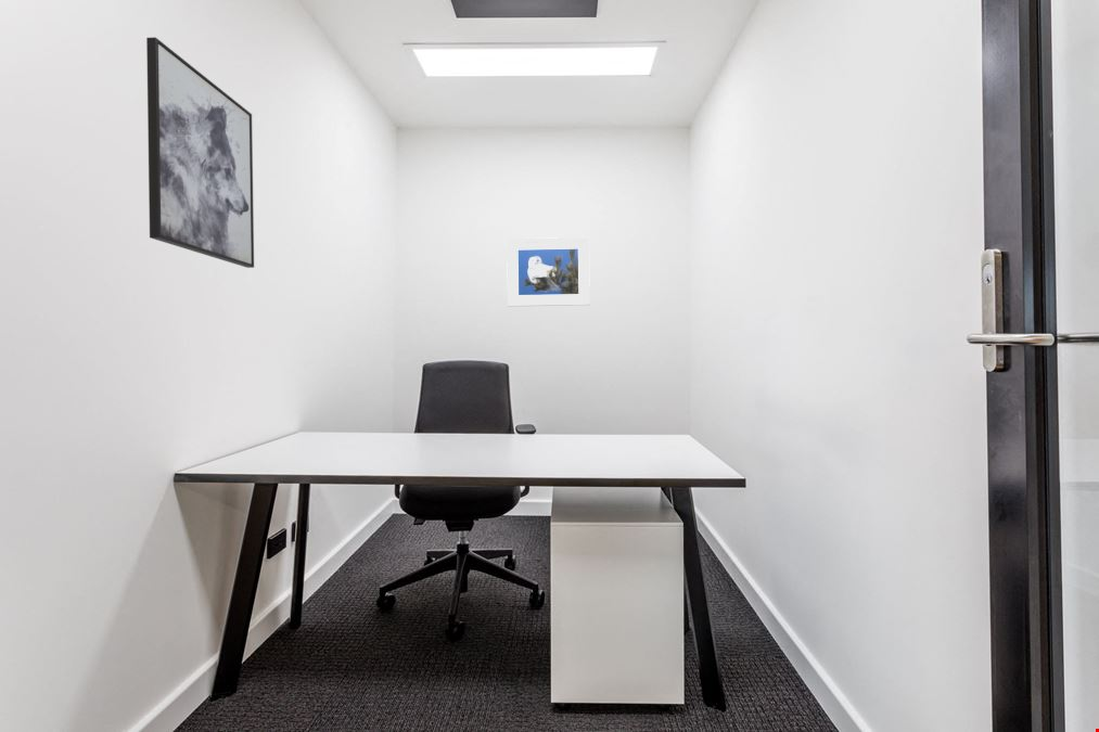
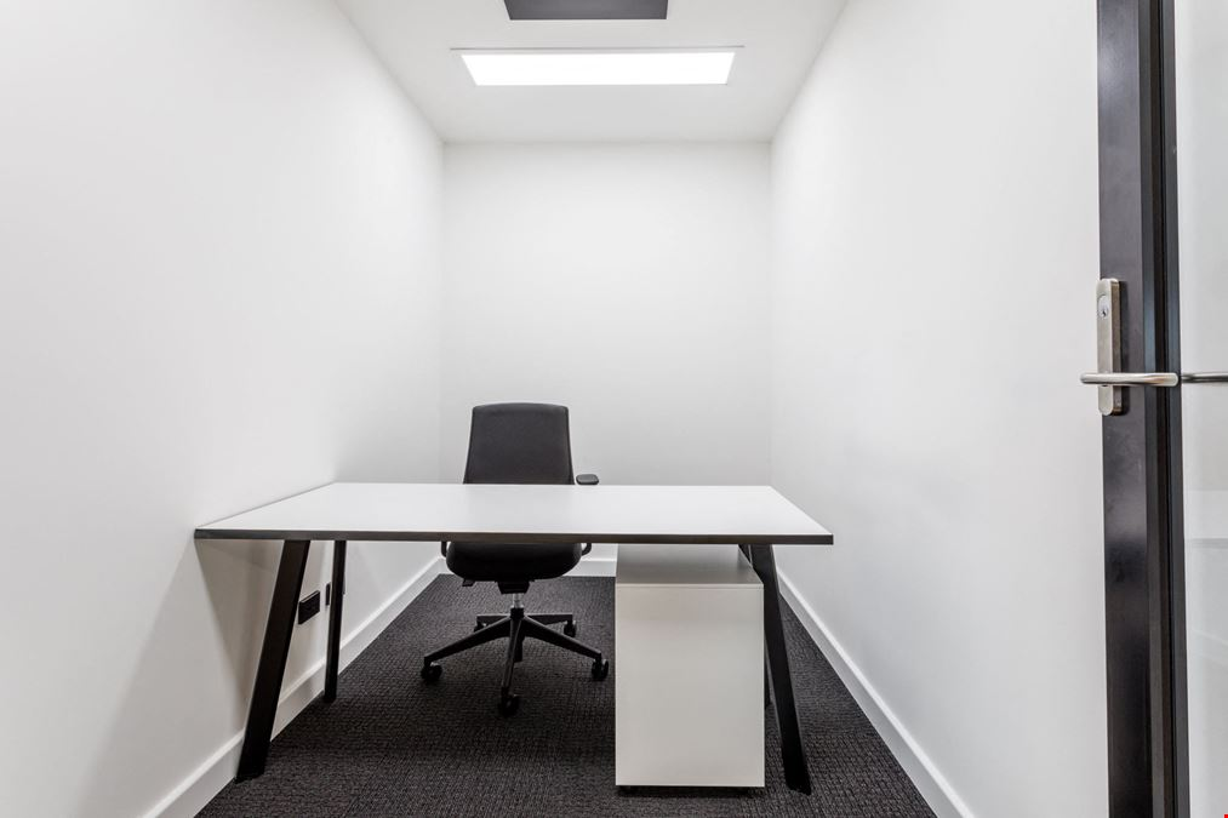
- wall art (207, 167)
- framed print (548, 271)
